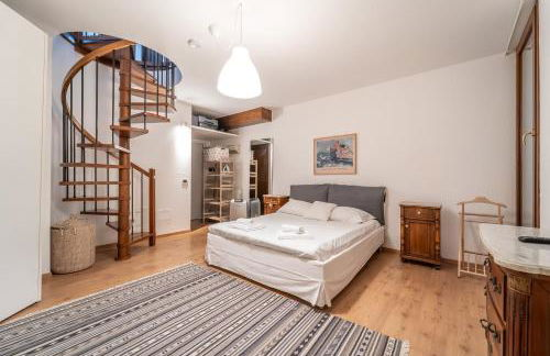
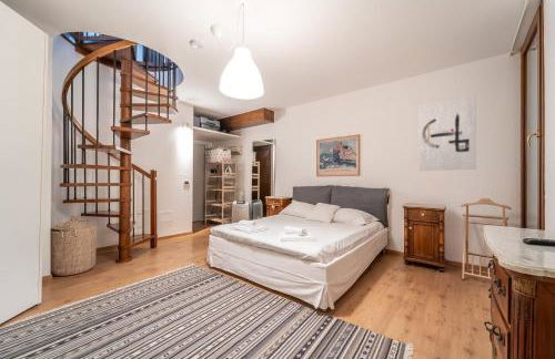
+ wall art (445, 135)
